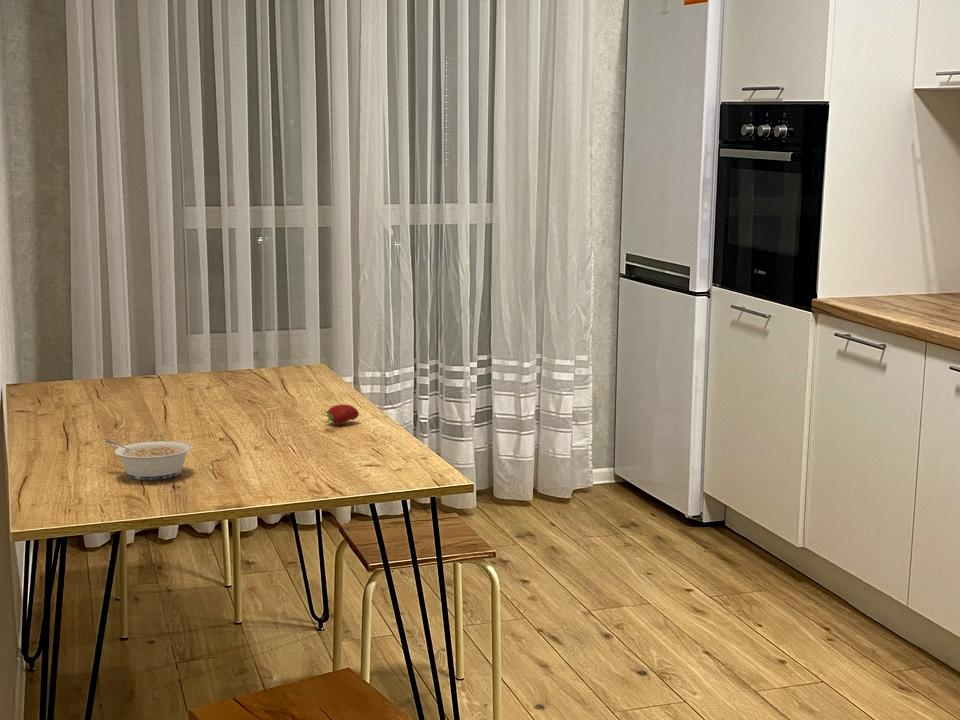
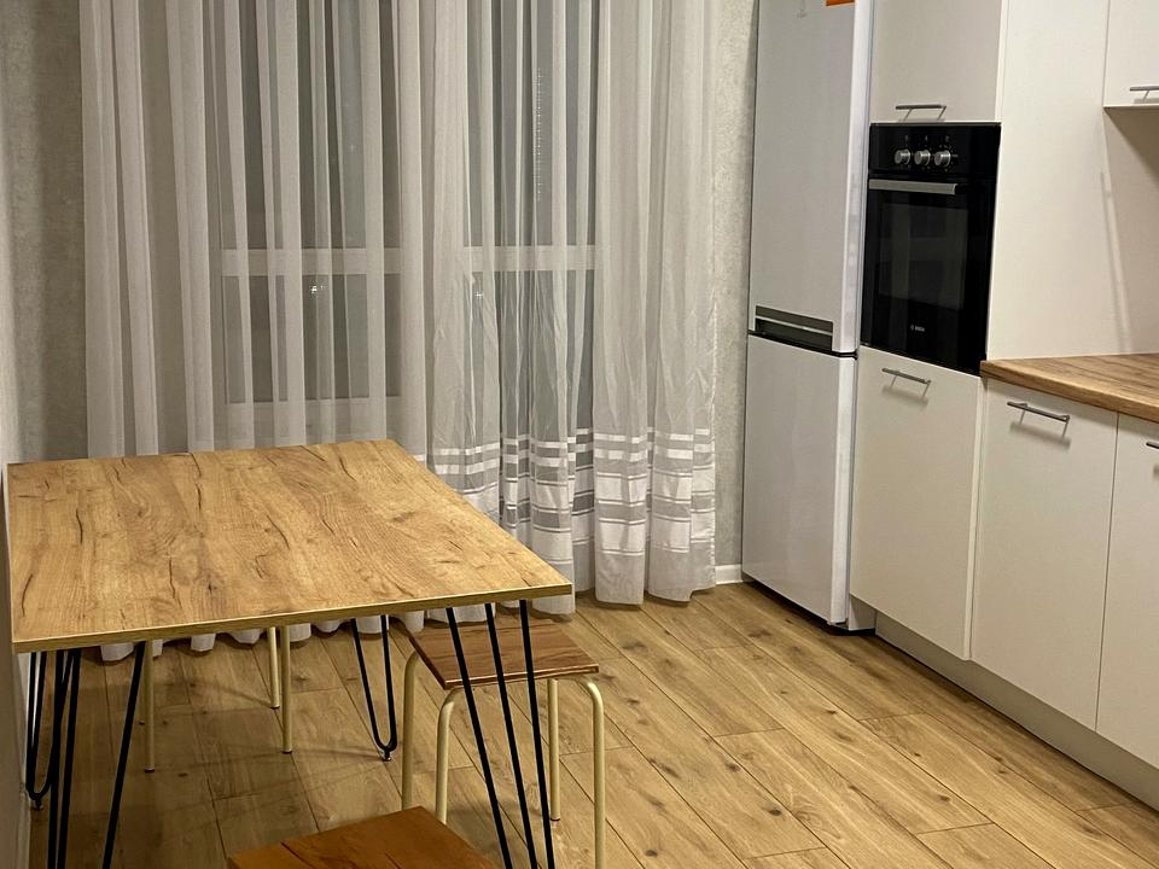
- legume (150, 459)
- fruit (340, 414)
